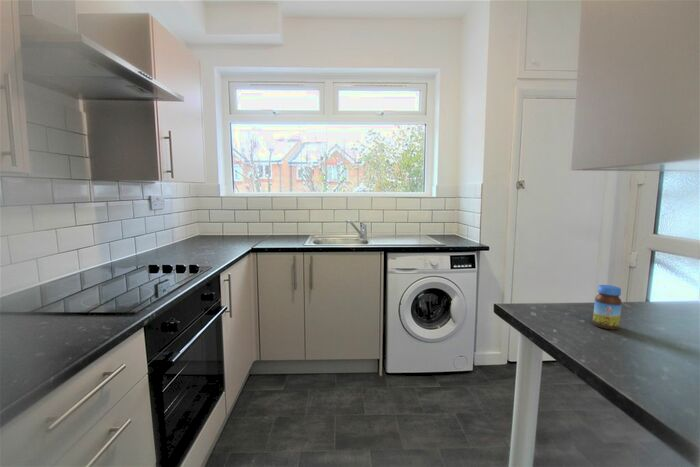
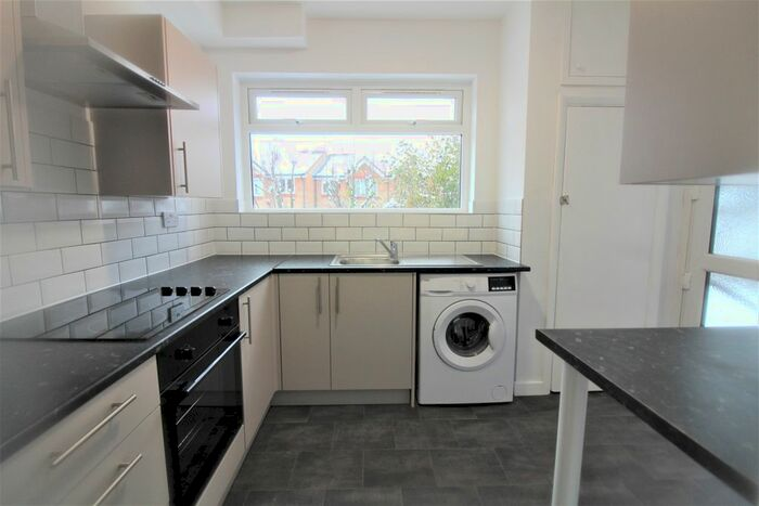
- jar (607, 306)
